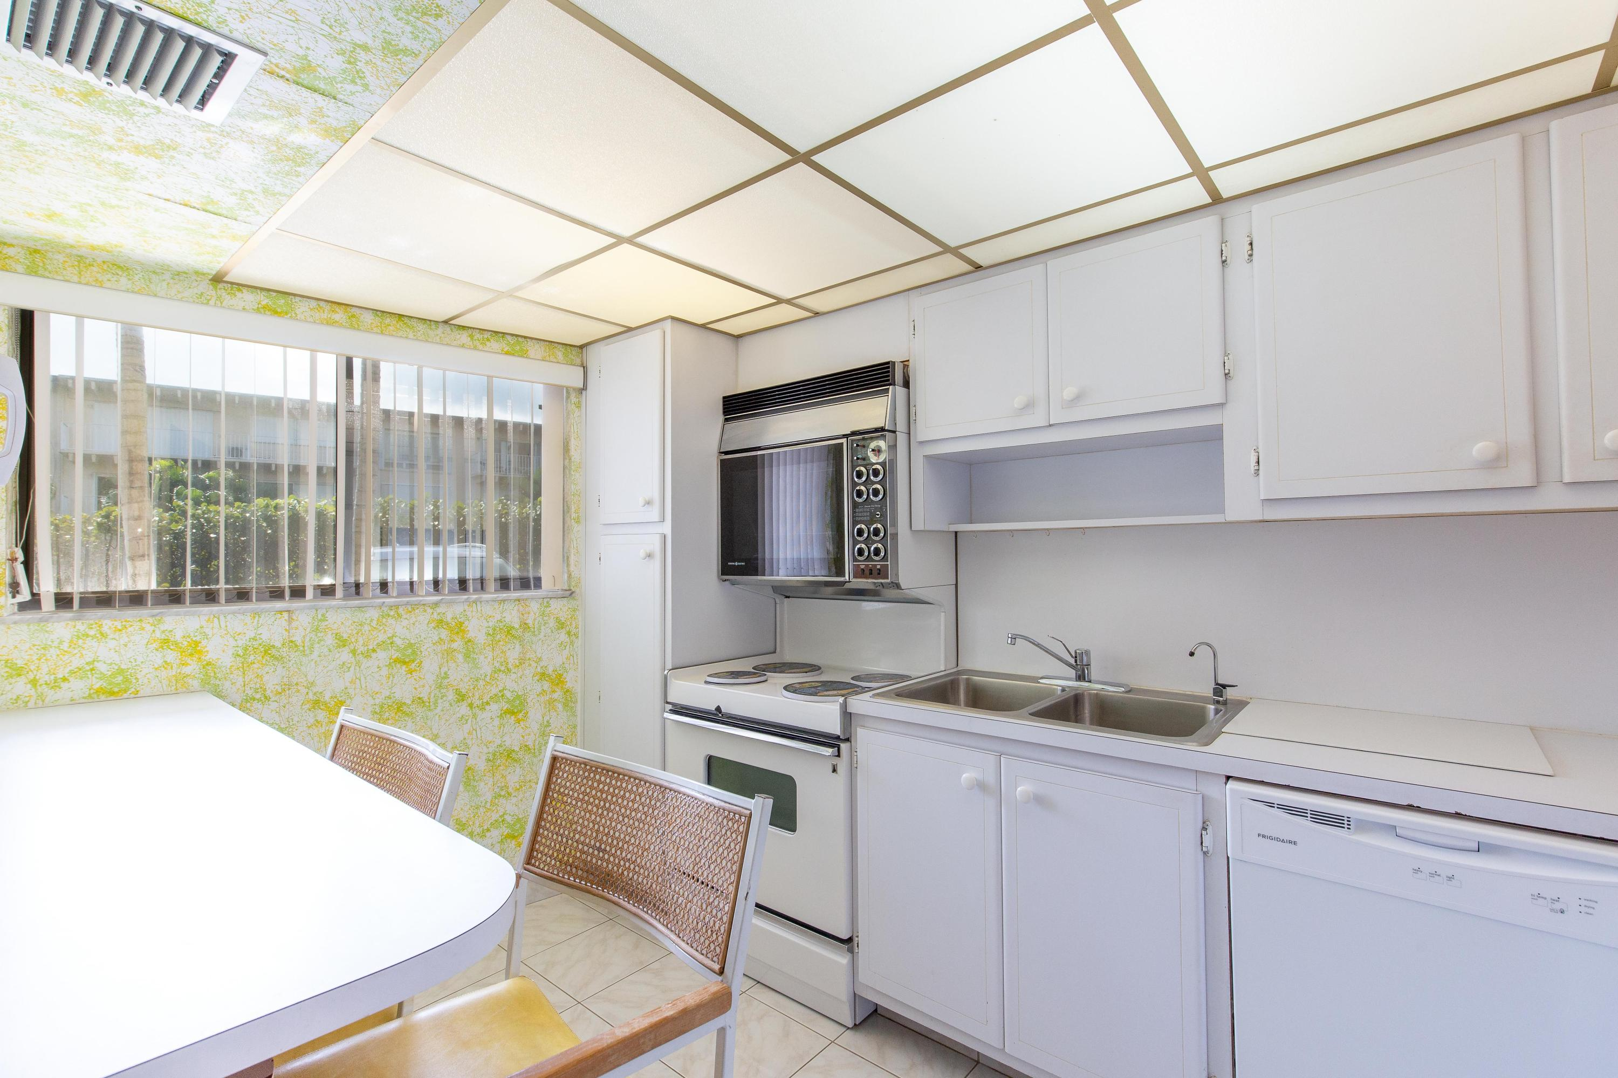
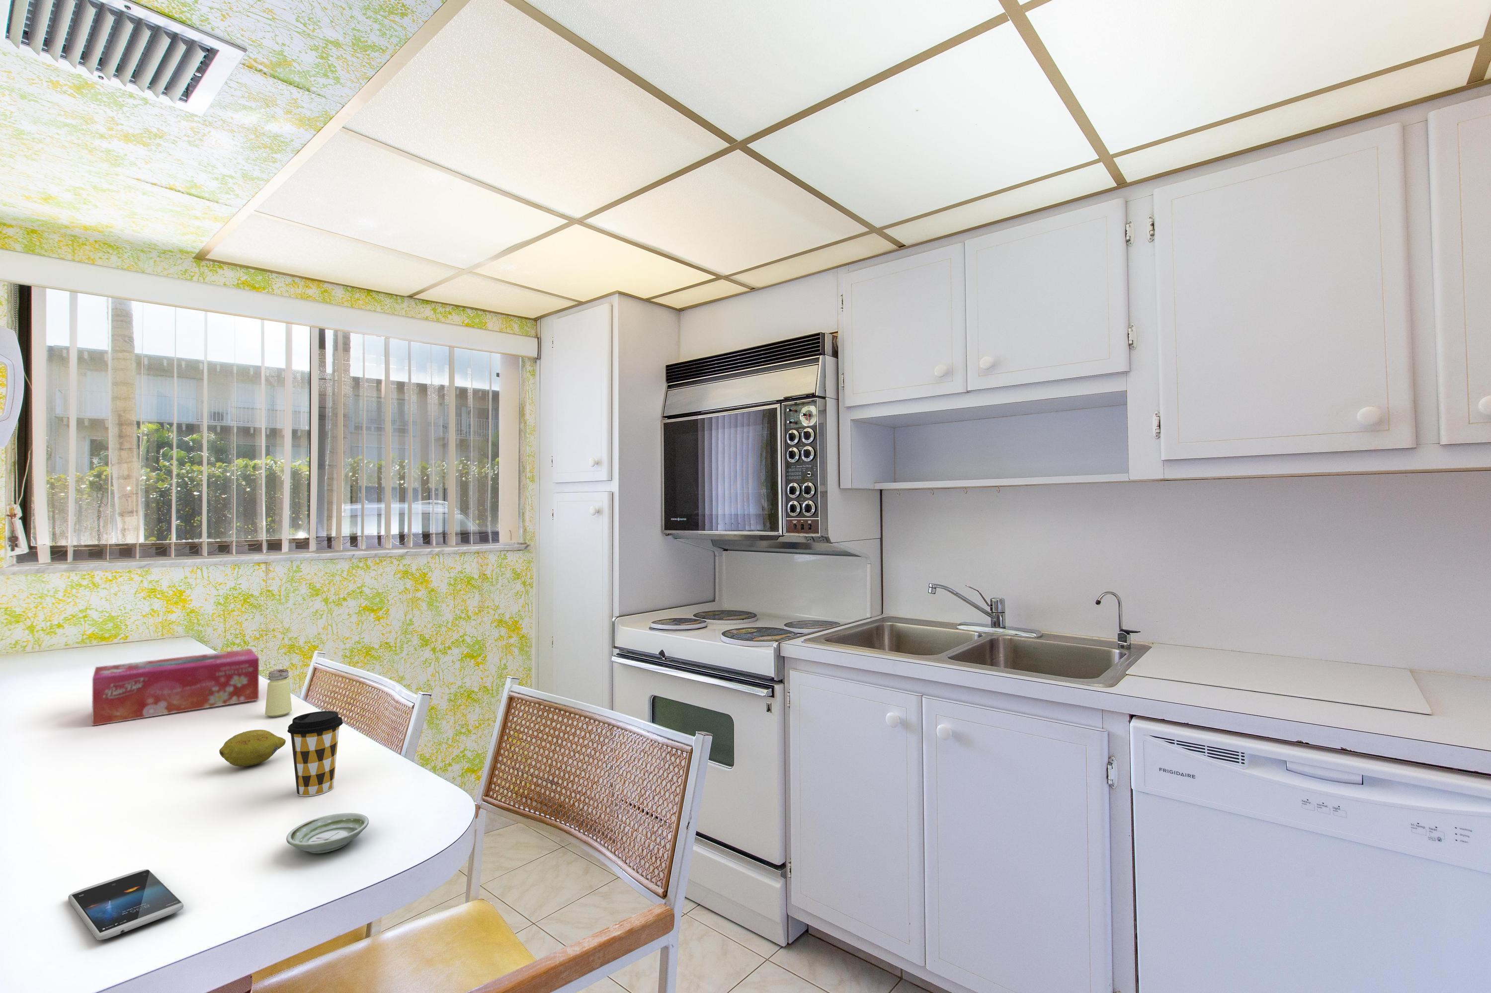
+ smartphone (125, 902)
+ saucer (328, 836)
+ coffee cup (316, 754)
+ fruit (253, 747)
+ tissue box (178, 684)
+ saltshaker (278, 692)
